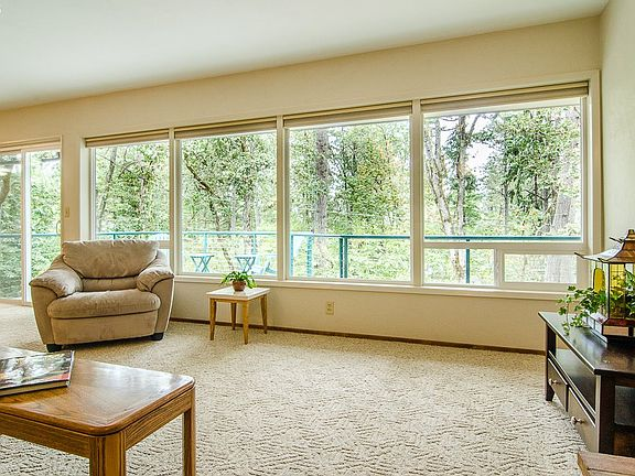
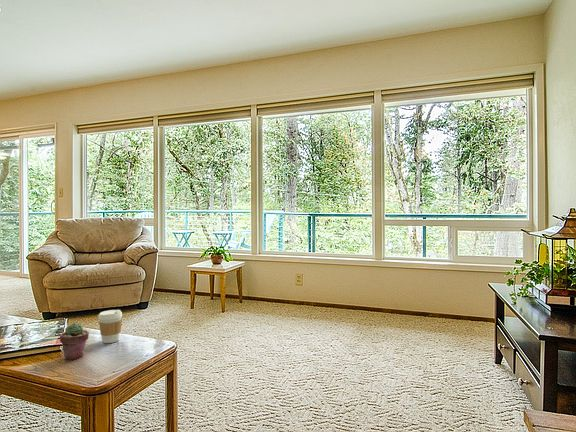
+ coffee cup (110, 325)
+ potted succulent (74, 339)
